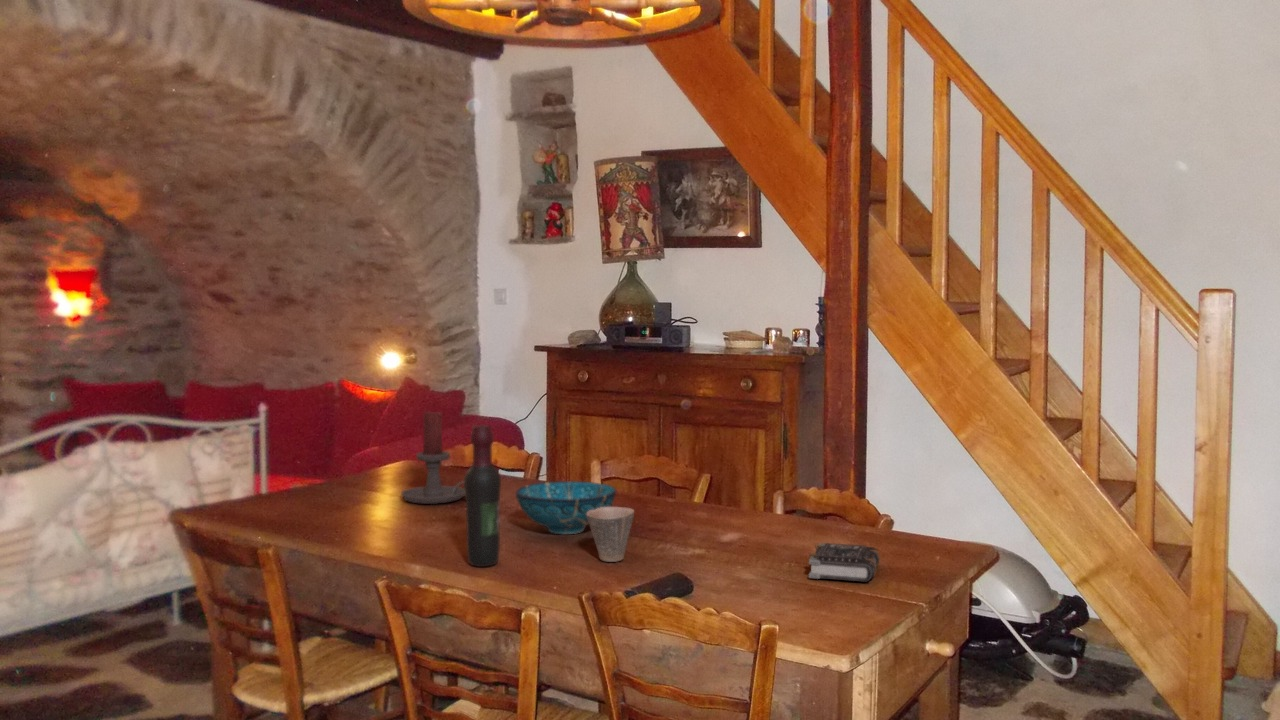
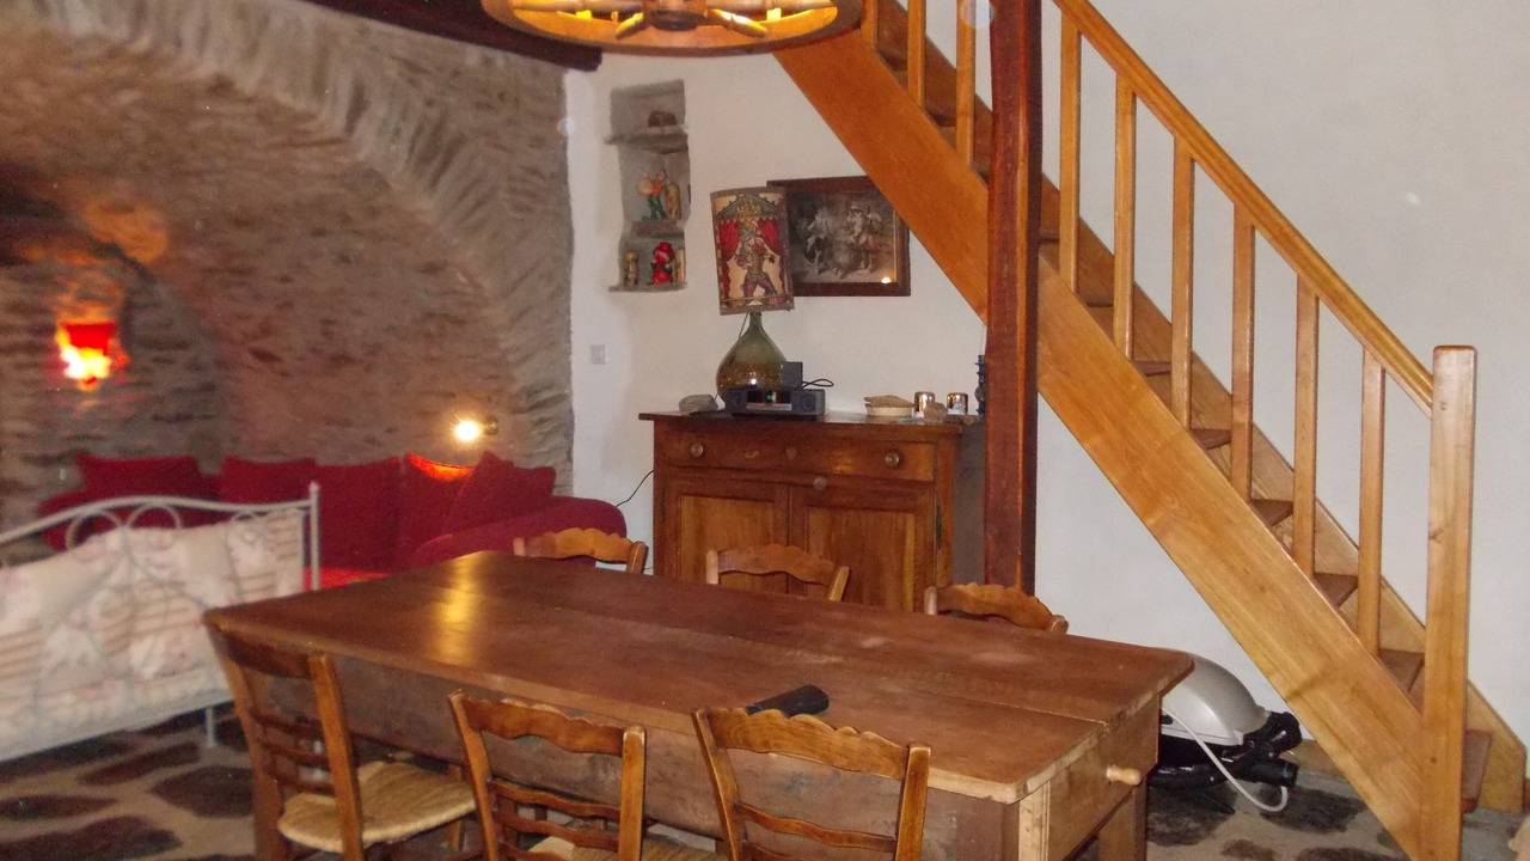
- cup (610, 535)
- book (844, 559)
- decorative bowl (566, 510)
- candle holder (440, 455)
- wine bottle (482, 495)
